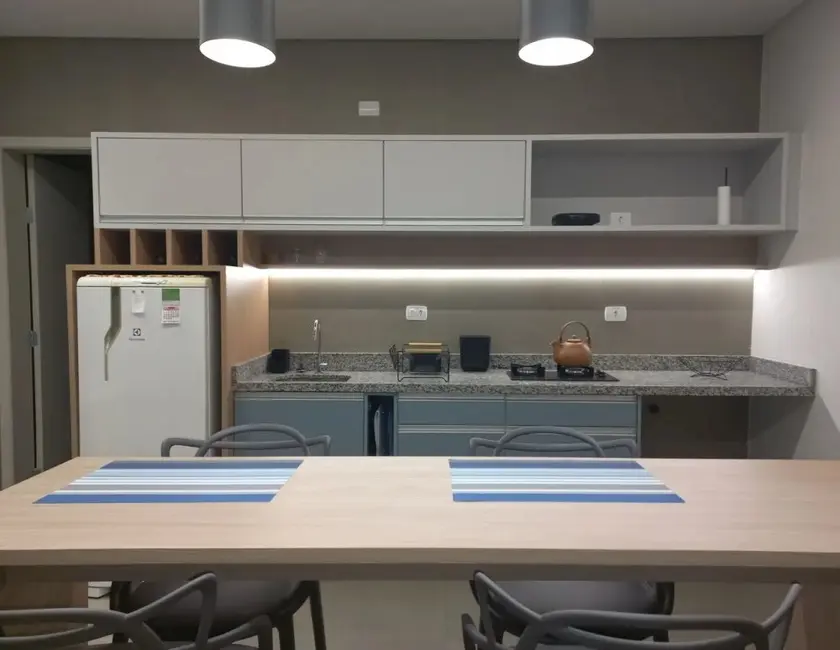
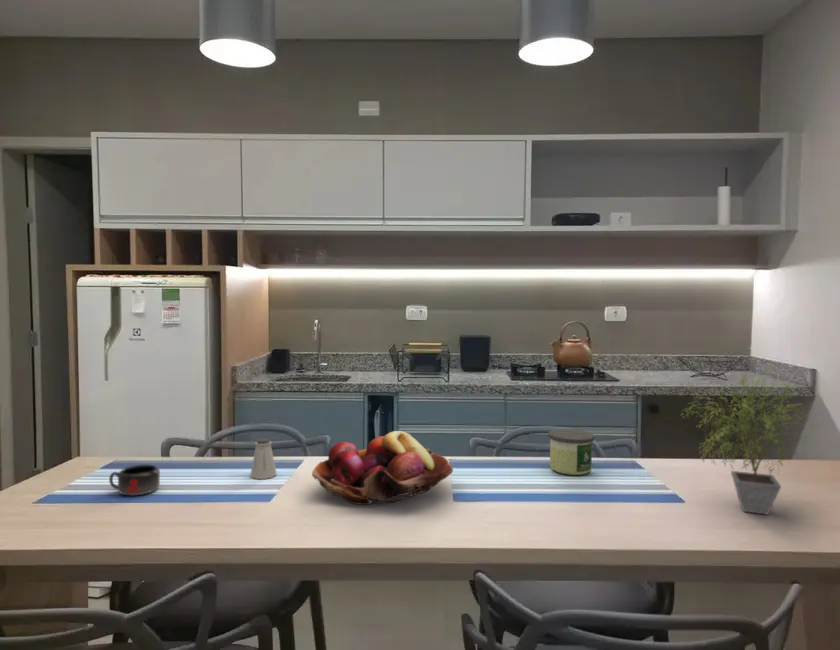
+ mug (134, 480)
+ potted plant (745, 434)
+ fruit basket (385, 463)
+ candle (570, 451)
+ saltshaker (263, 457)
